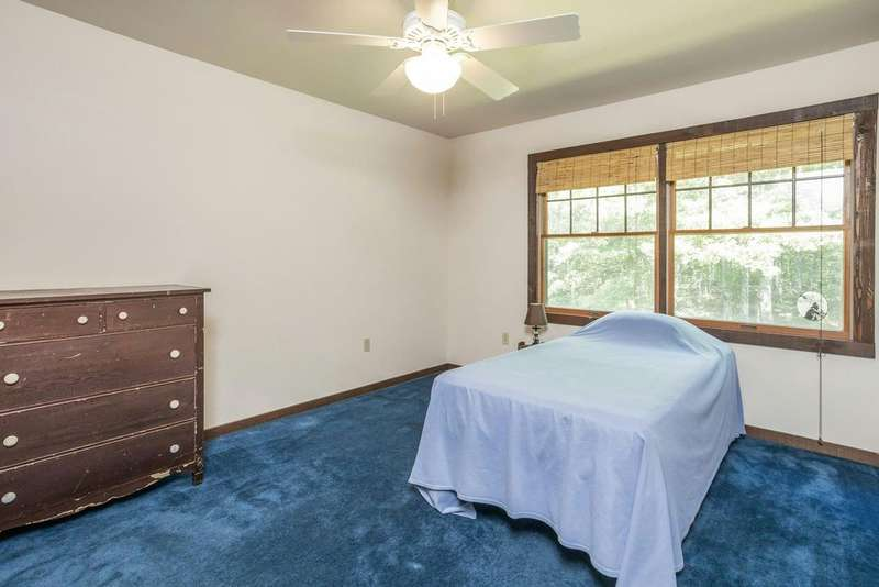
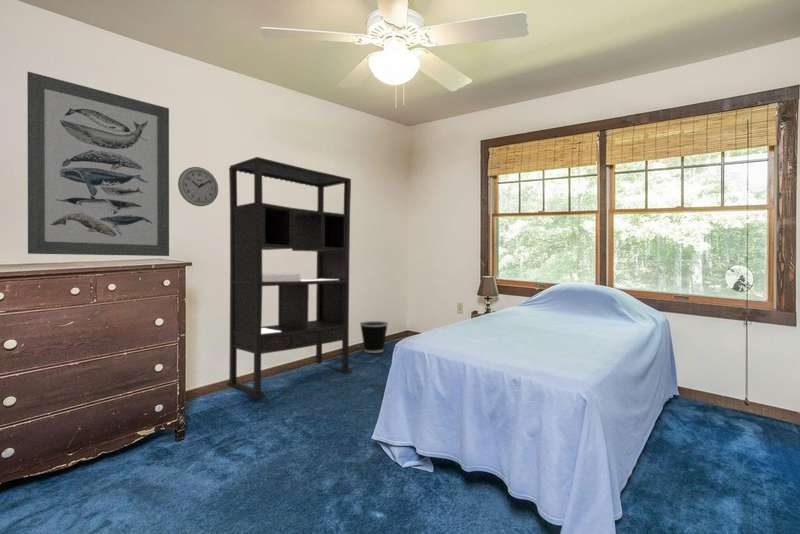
+ wall clock (199, 186)
+ wall art (105, 173)
+ wastebasket (373, 337)
+ shelving unit (293, 275)
